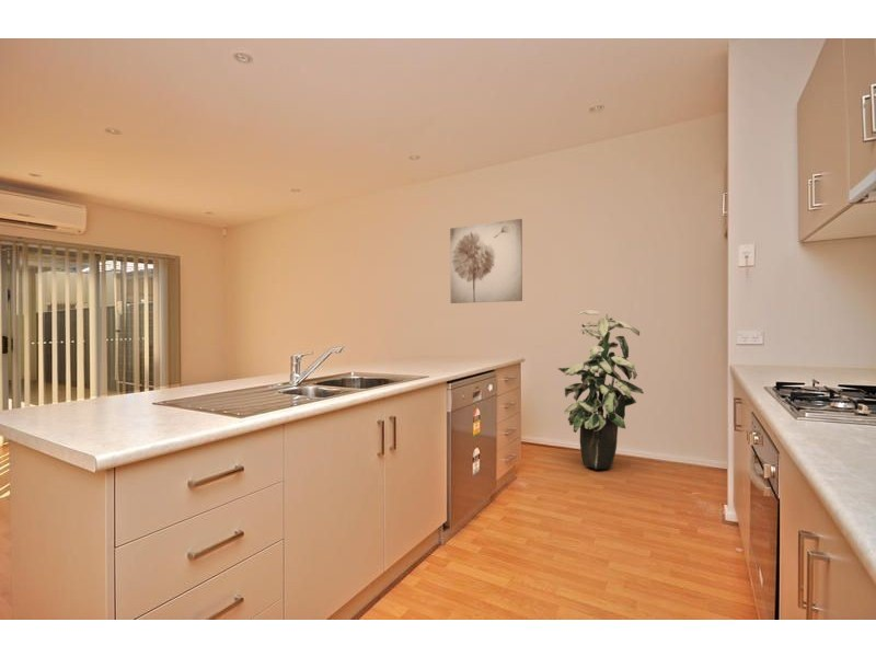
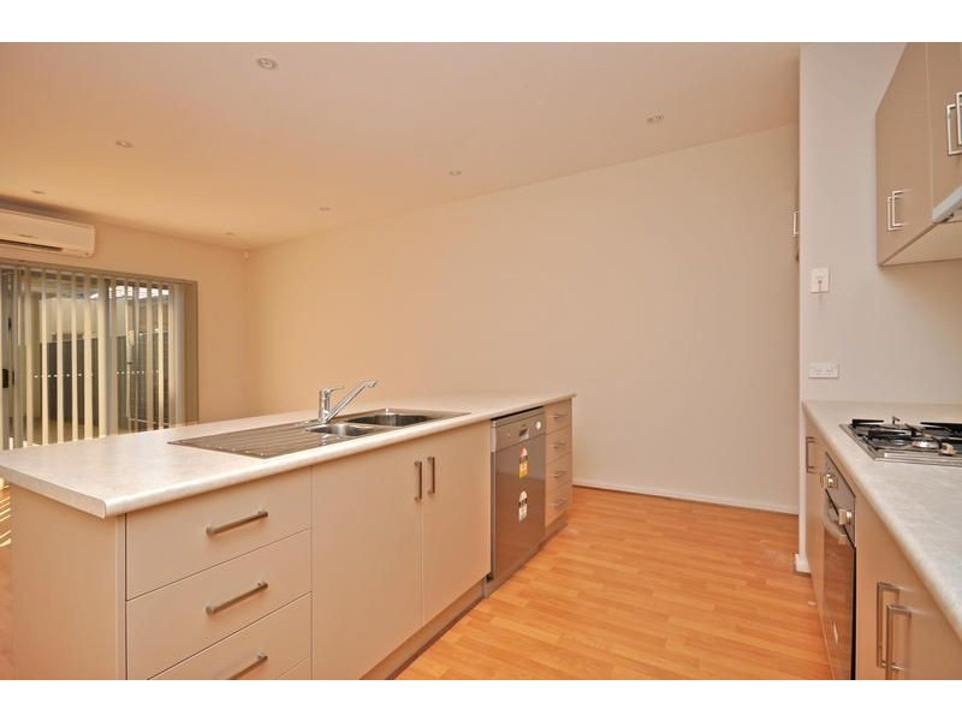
- indoor plant (597, 388)
- wall art (484, 263)
